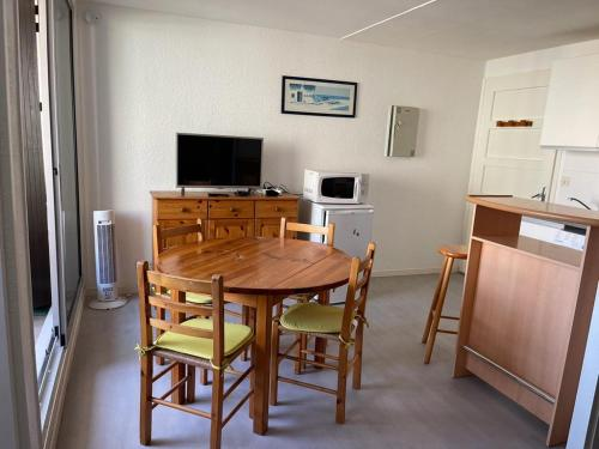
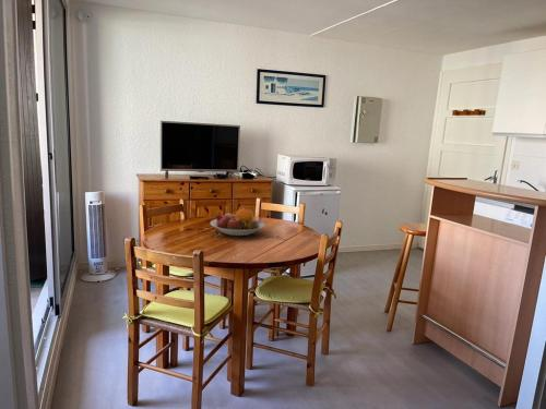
+ fruit bowl (237, 220)
